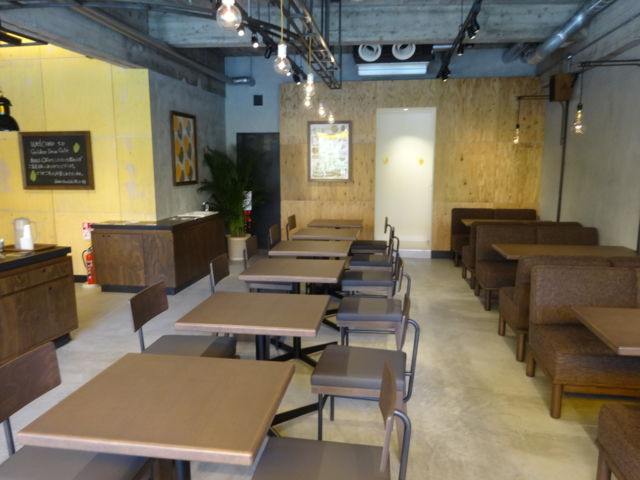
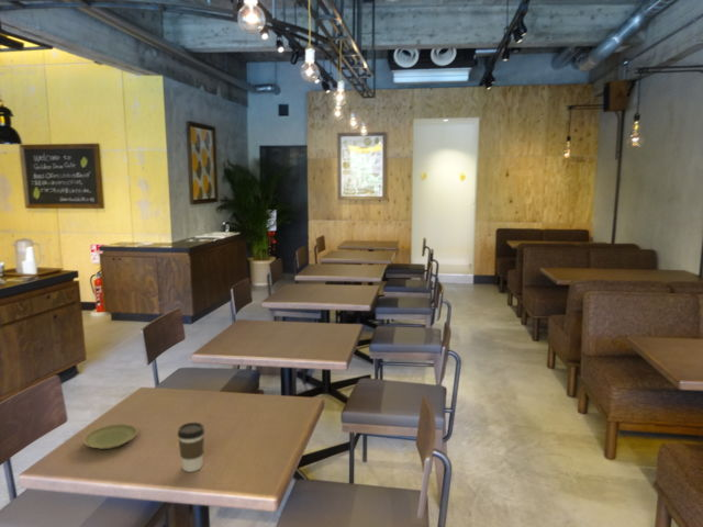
+ coffee cup (191, 447)
+ plate (111, 438)
